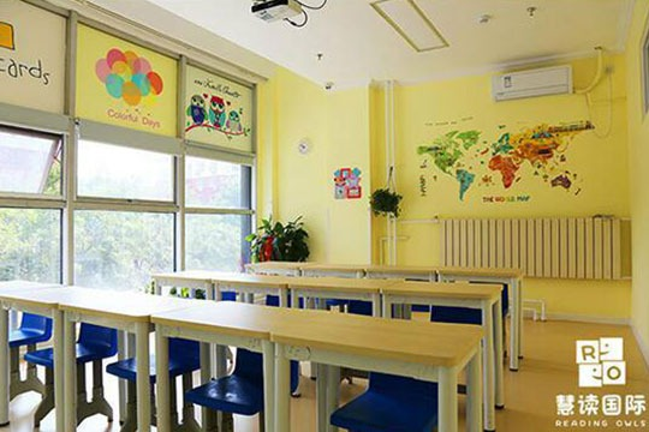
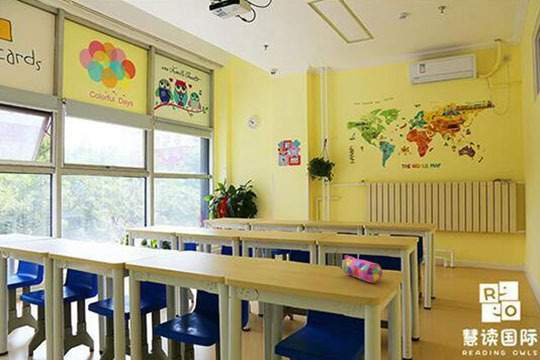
+ pencil case (360, 268)
